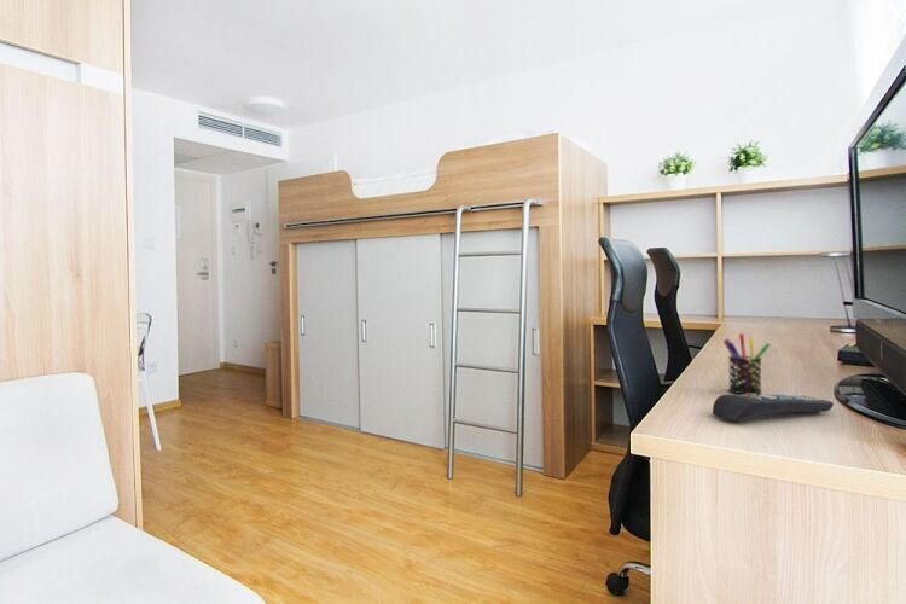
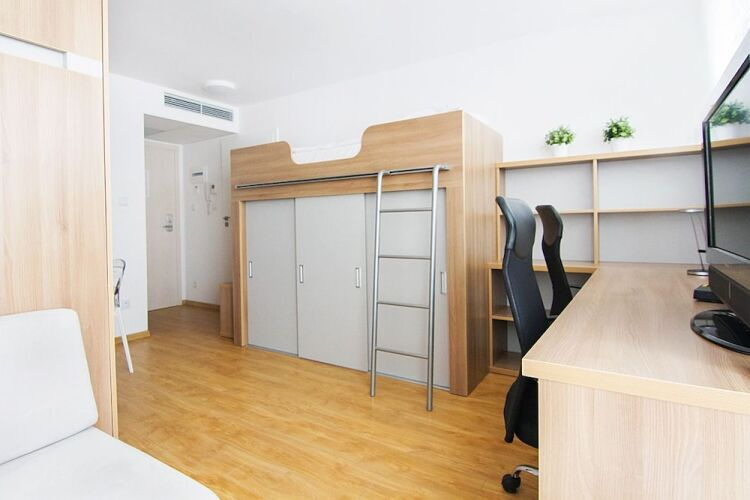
- pen holder (748, 362)
- remote control (772, 403)
